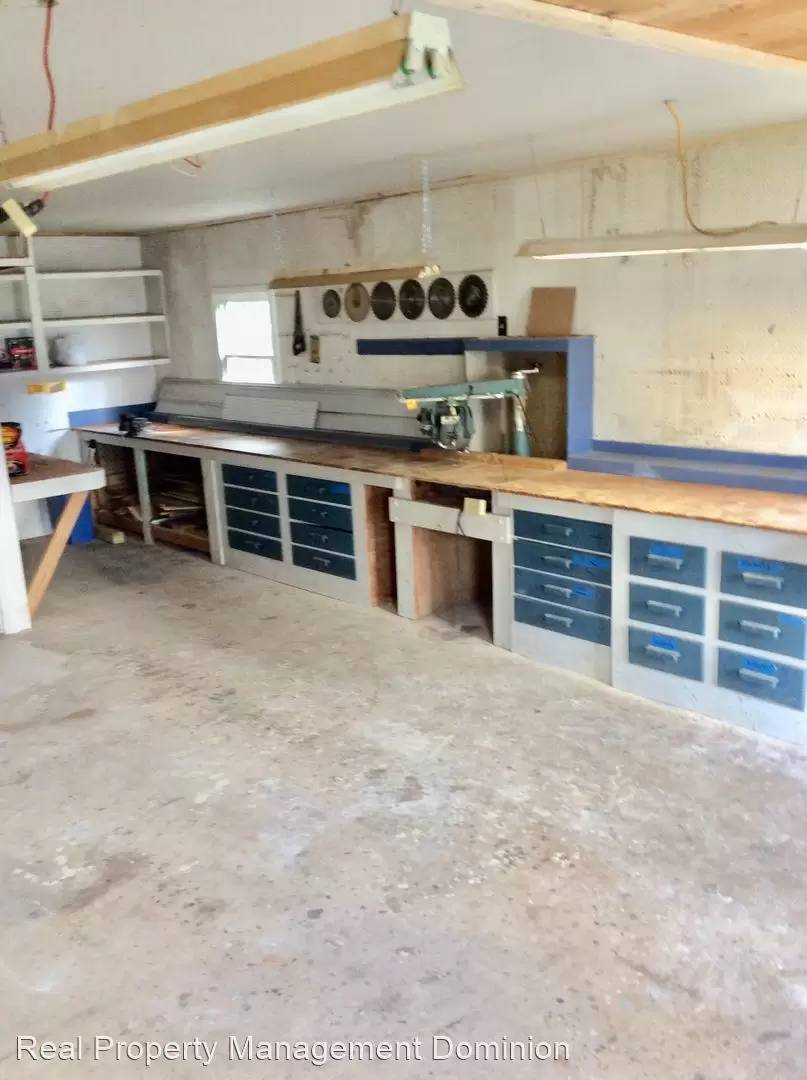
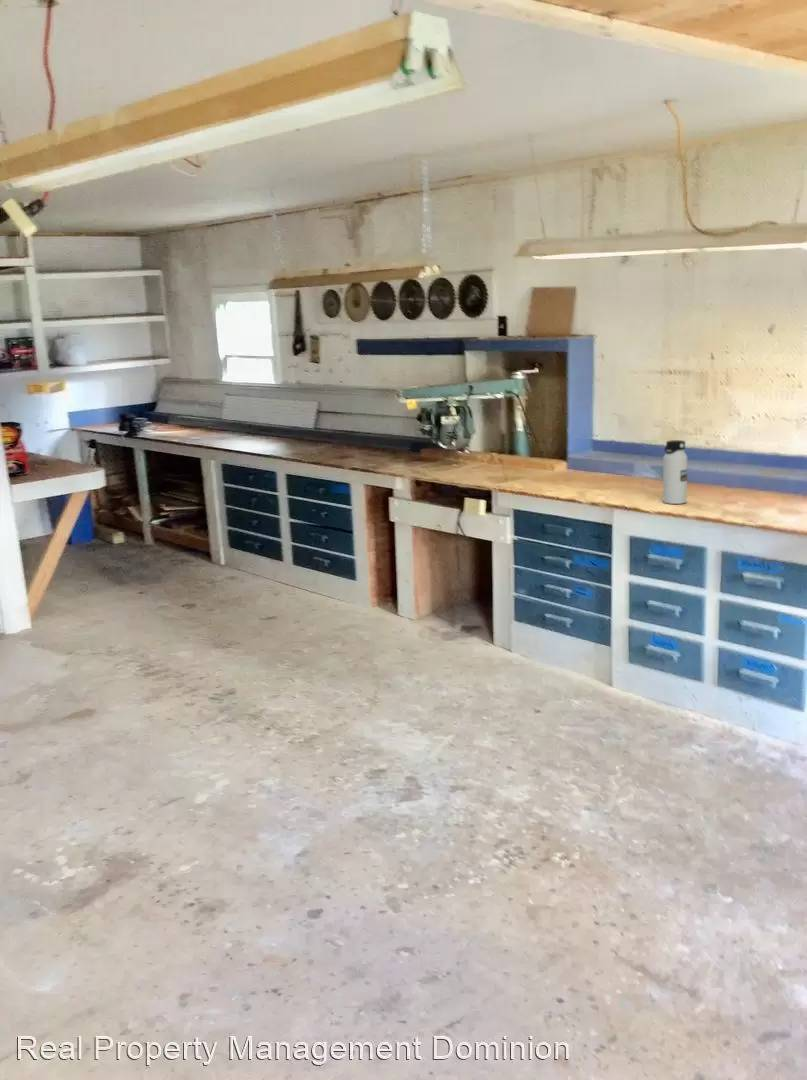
+ water bottle (675, 471)
